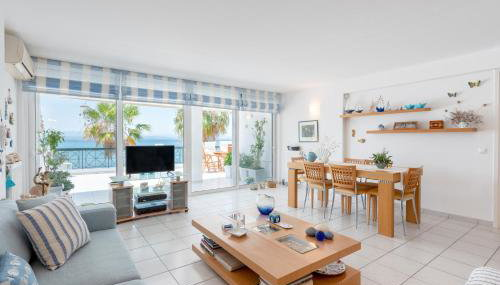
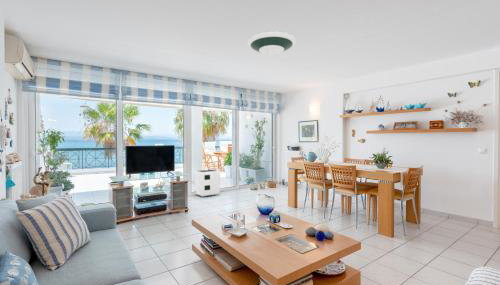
+ air purifier (207, 182)
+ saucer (271, 47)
